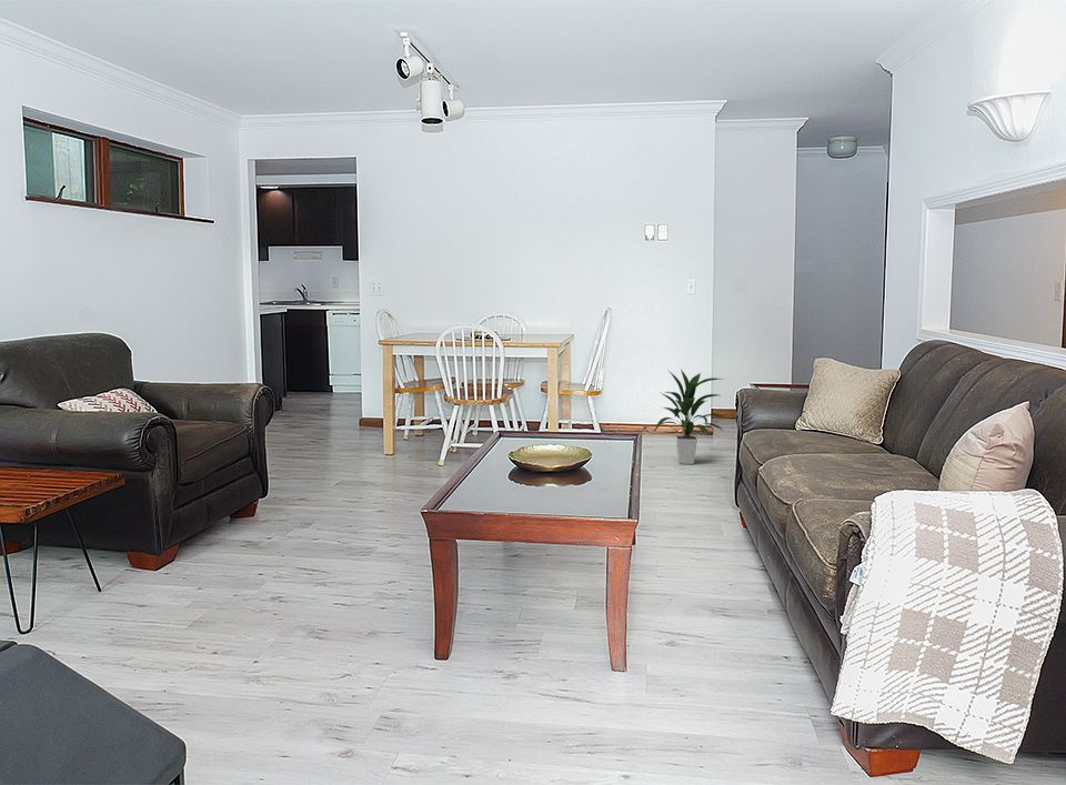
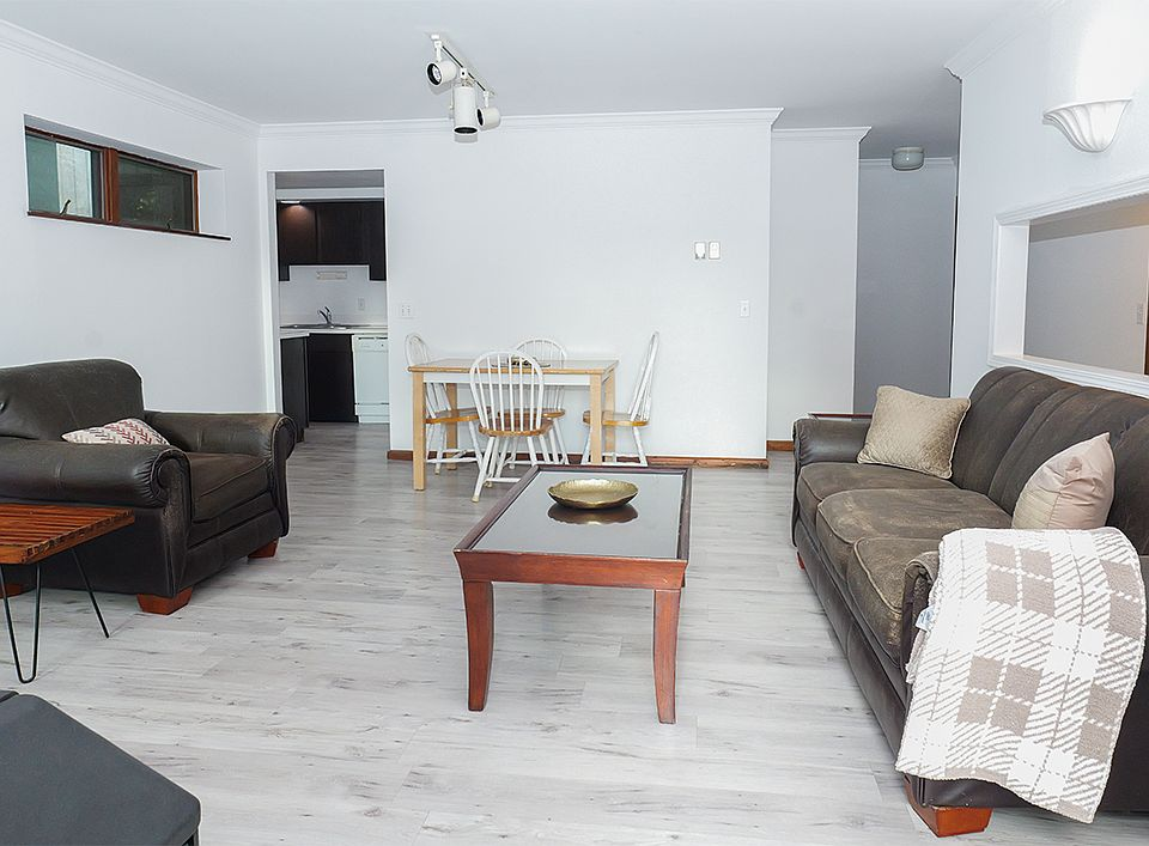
- indoor plant (688, 414)
